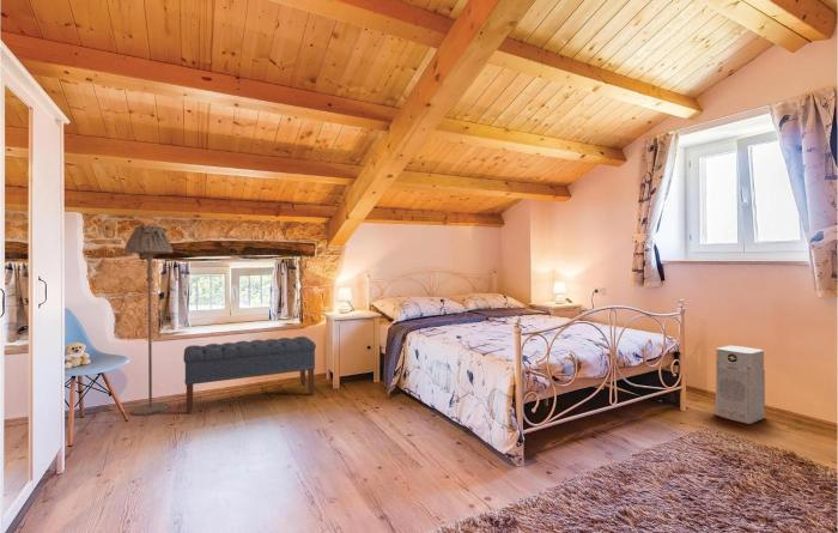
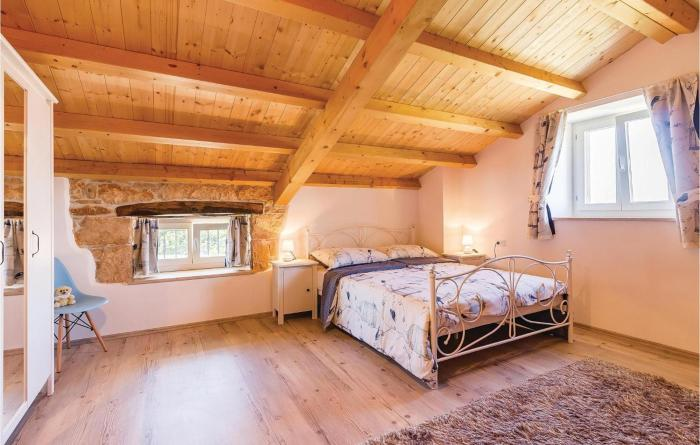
- bench (251, 369)
- floor lamp (148, 317)
- air purifier (740, 382)
